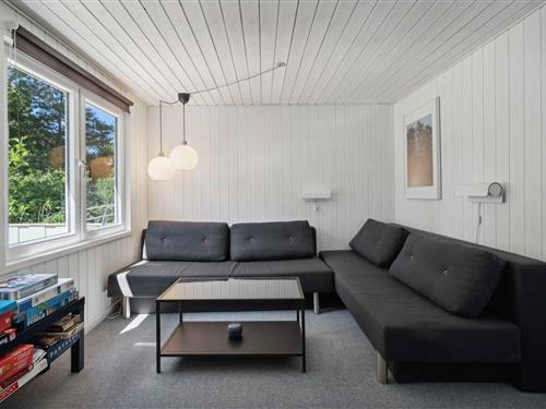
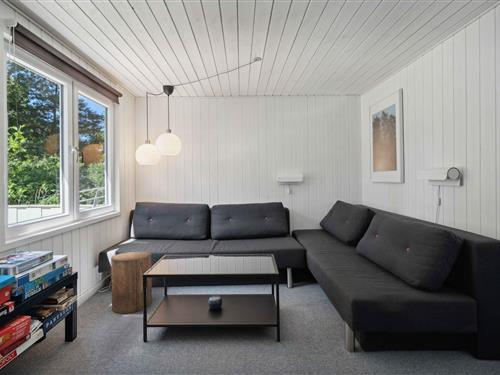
+ stool (132, 280)
